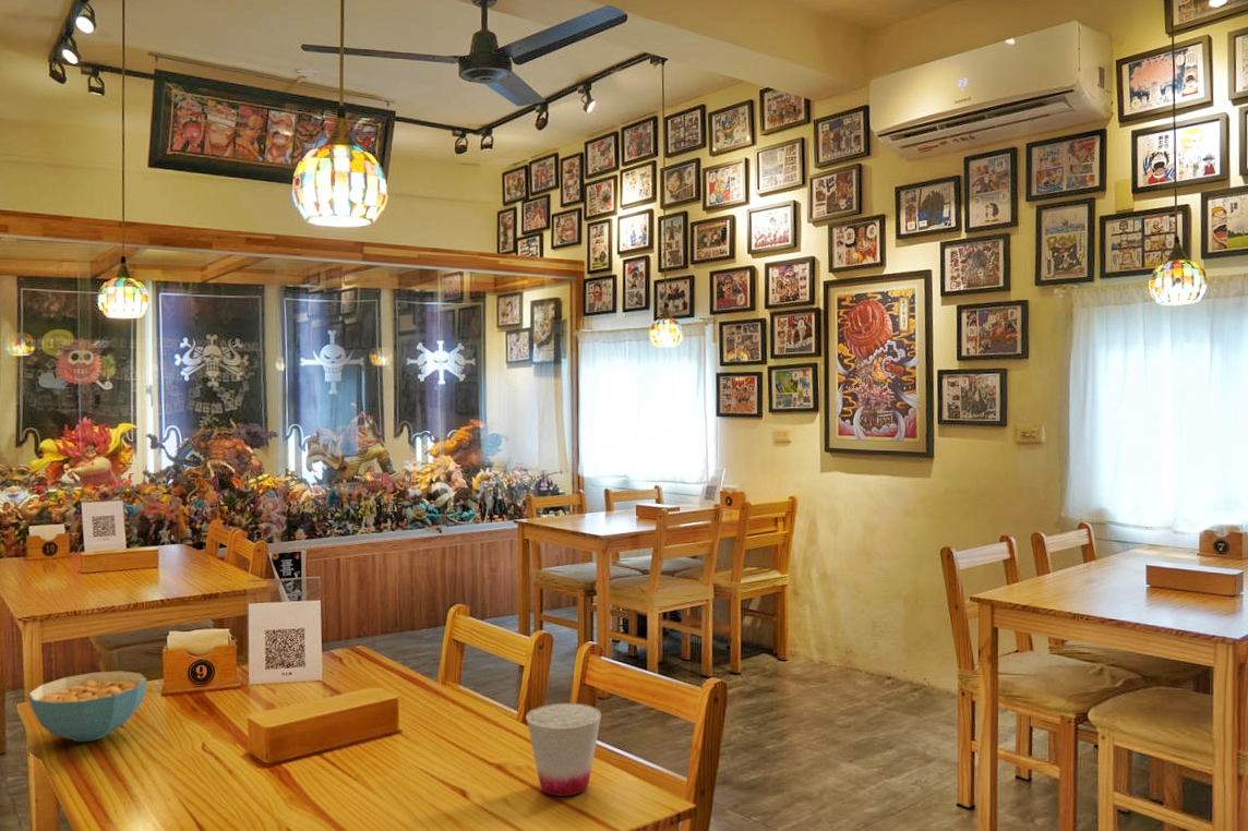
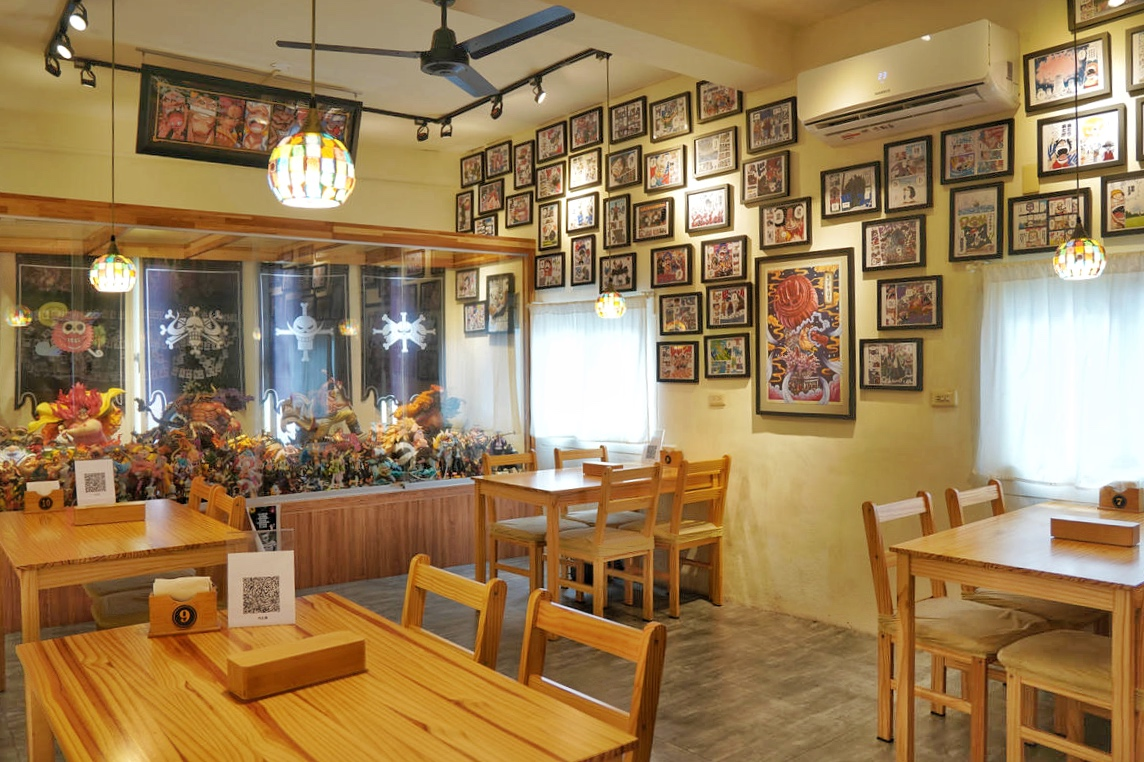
- cup (564, 750)
- cereal bowl (89, 711)
